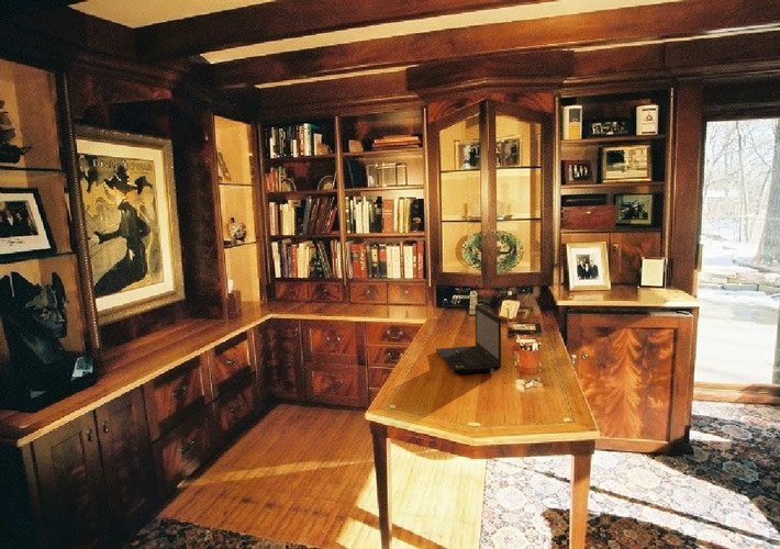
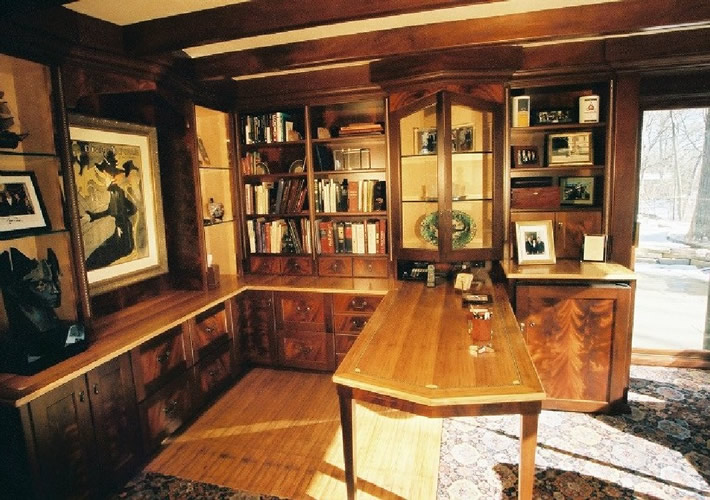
- laptop (468, 346)
